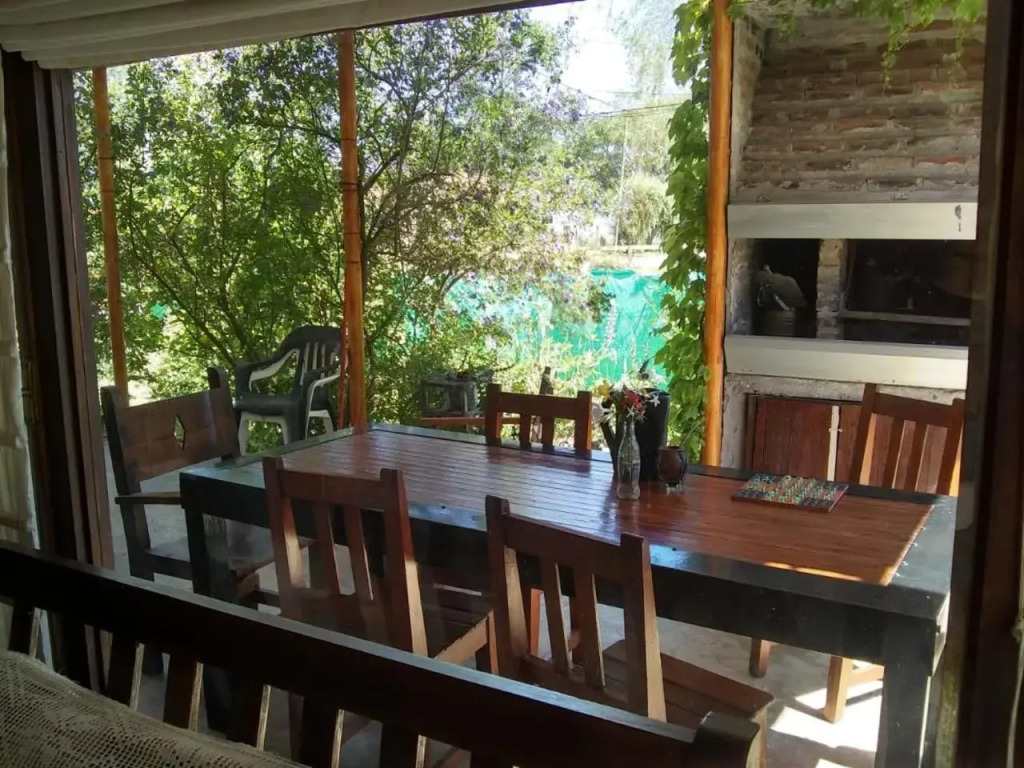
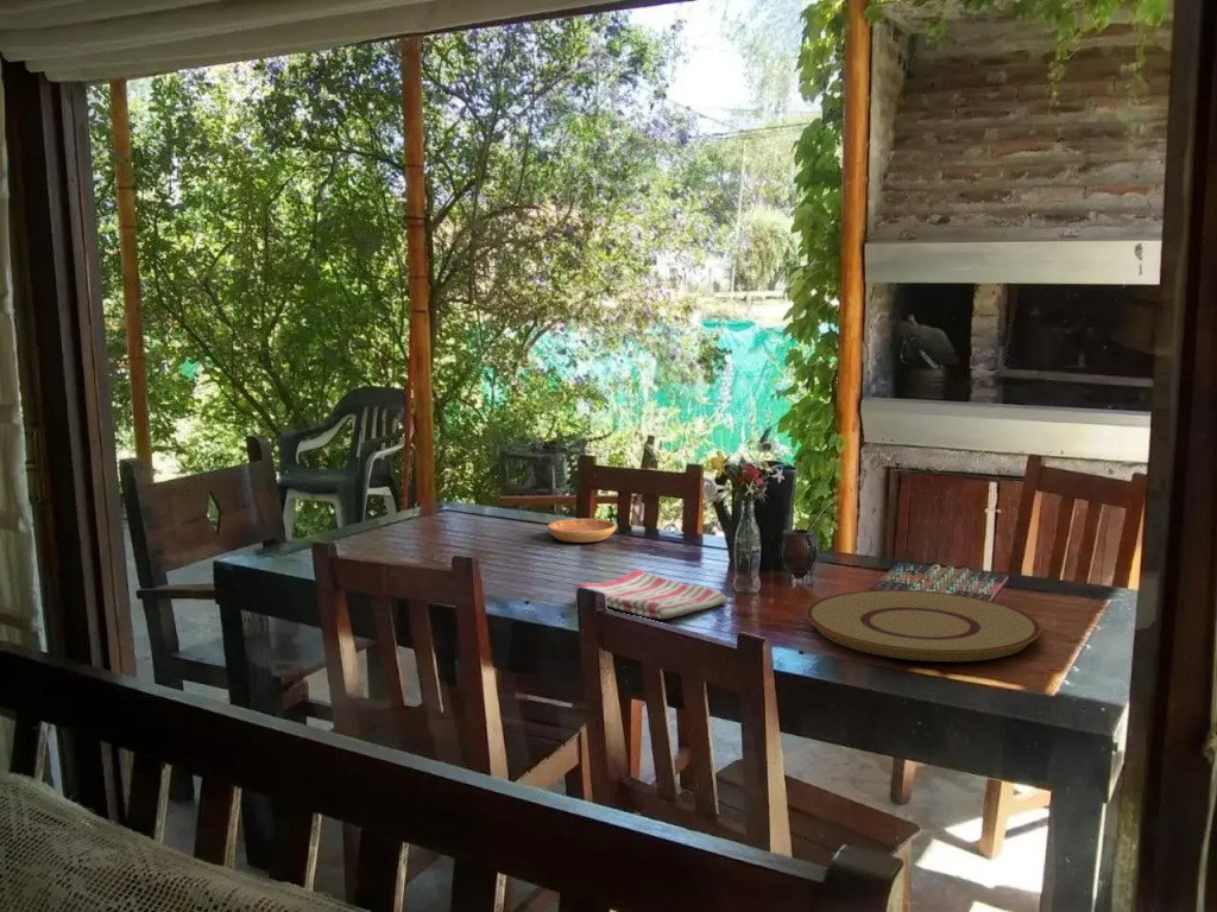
+ dish towel (649, 593)
+ plate (919, 622)
+ saucer (581, 531)
